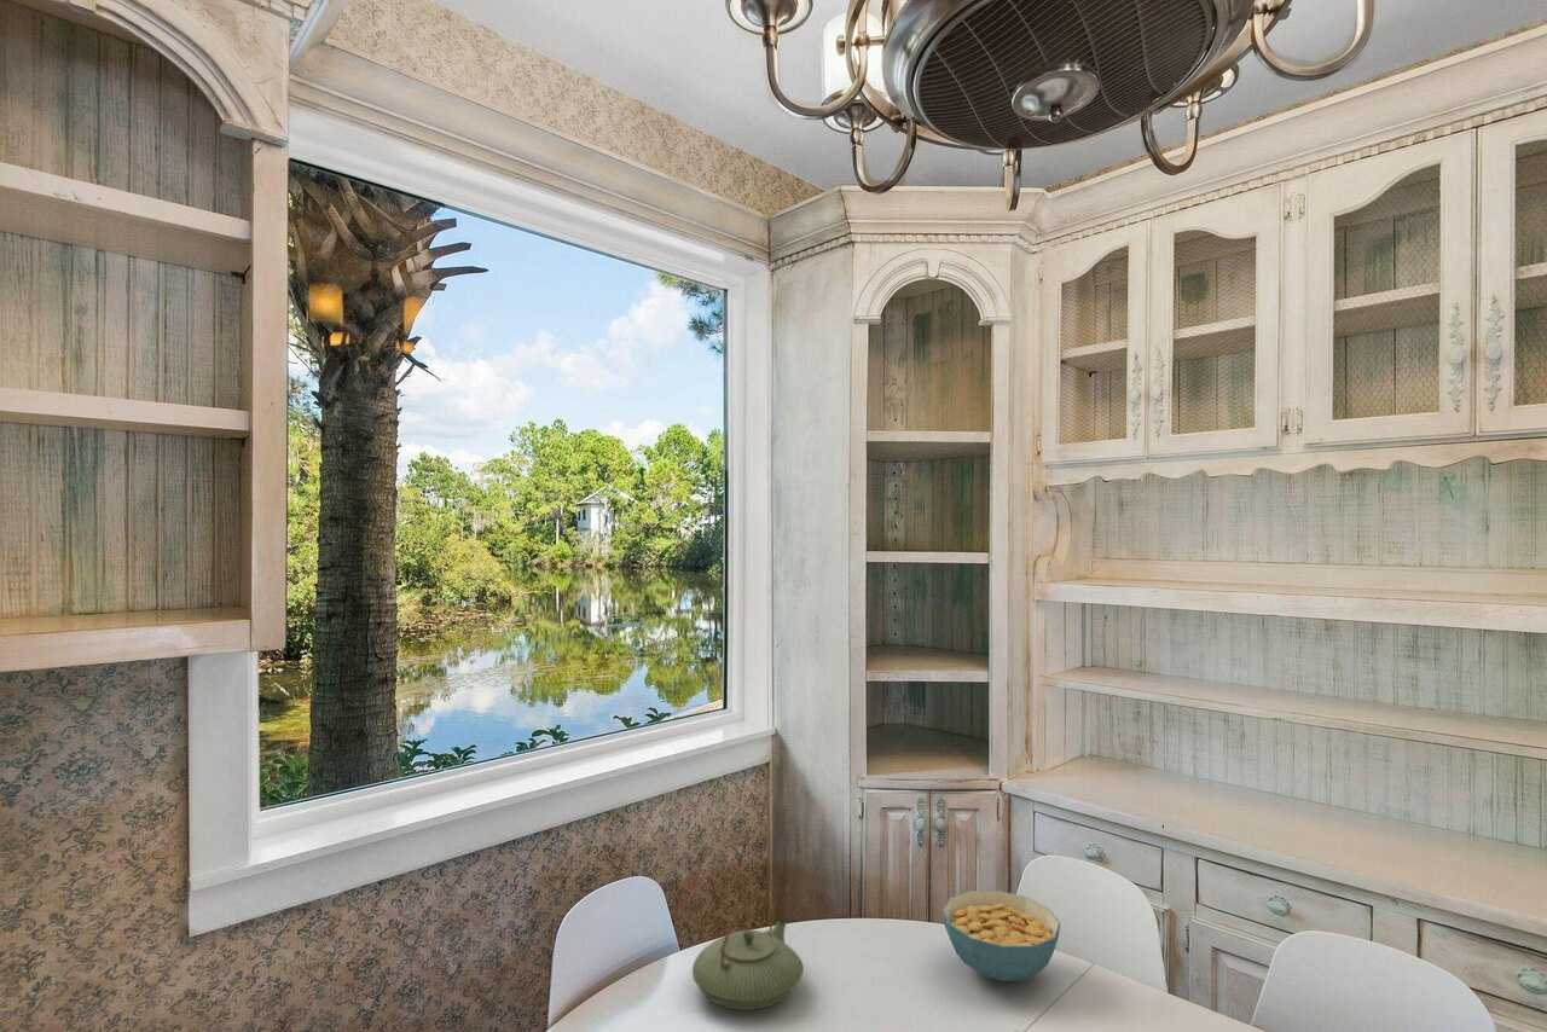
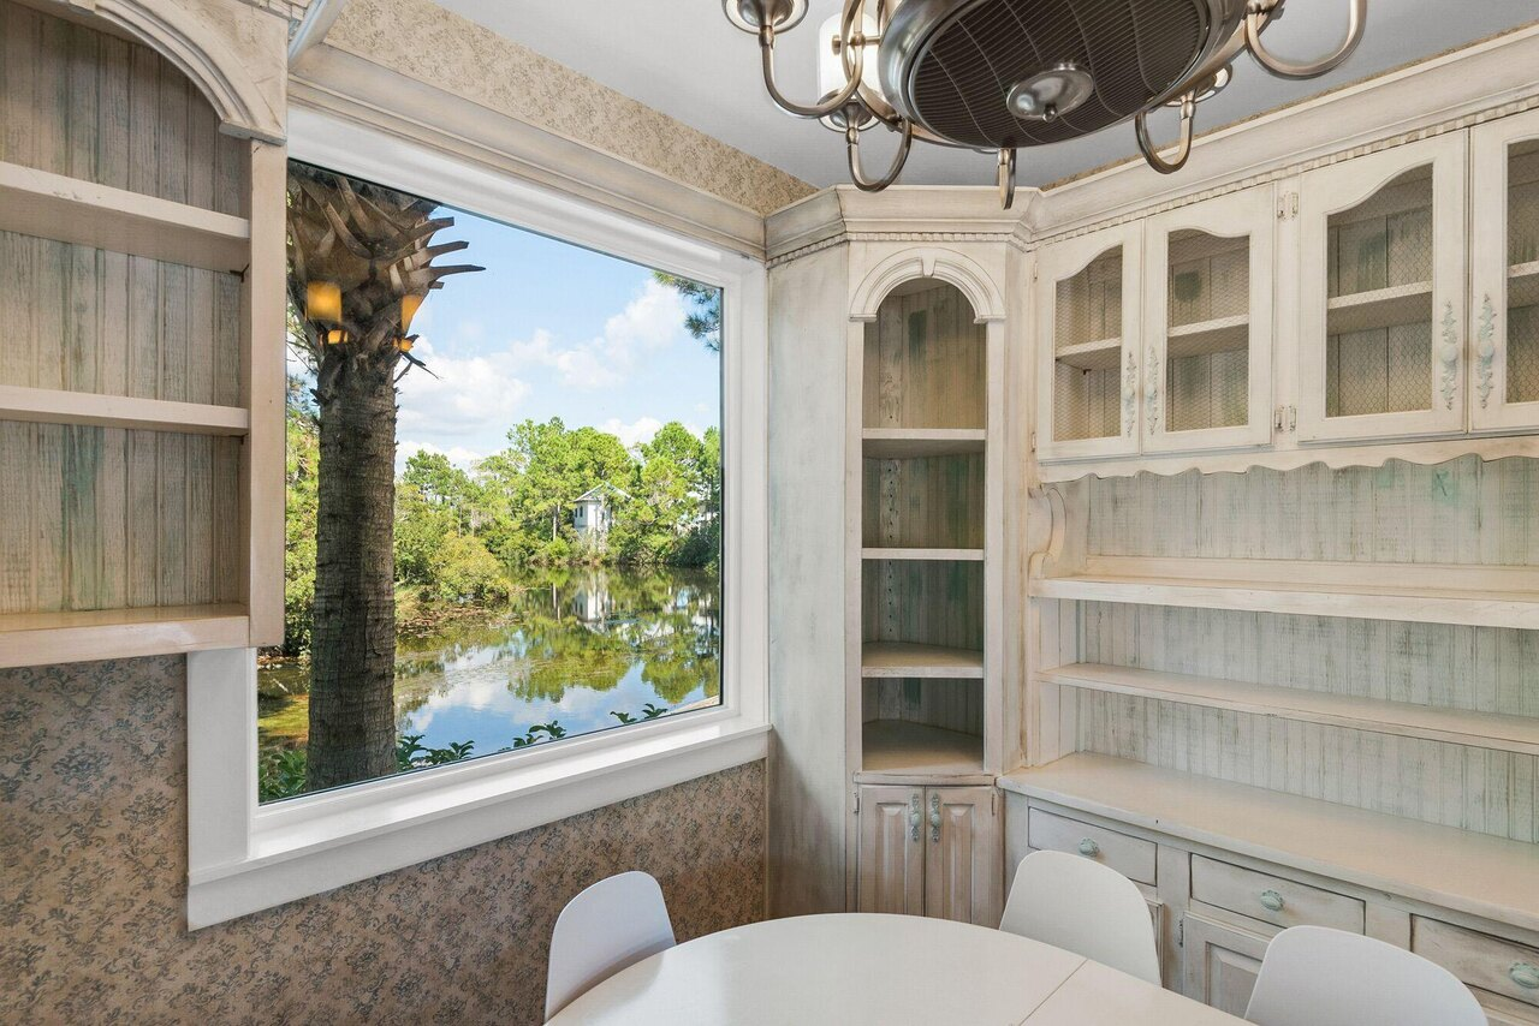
- cereal bowl (1000, 944)
- teapot (752, 940)
